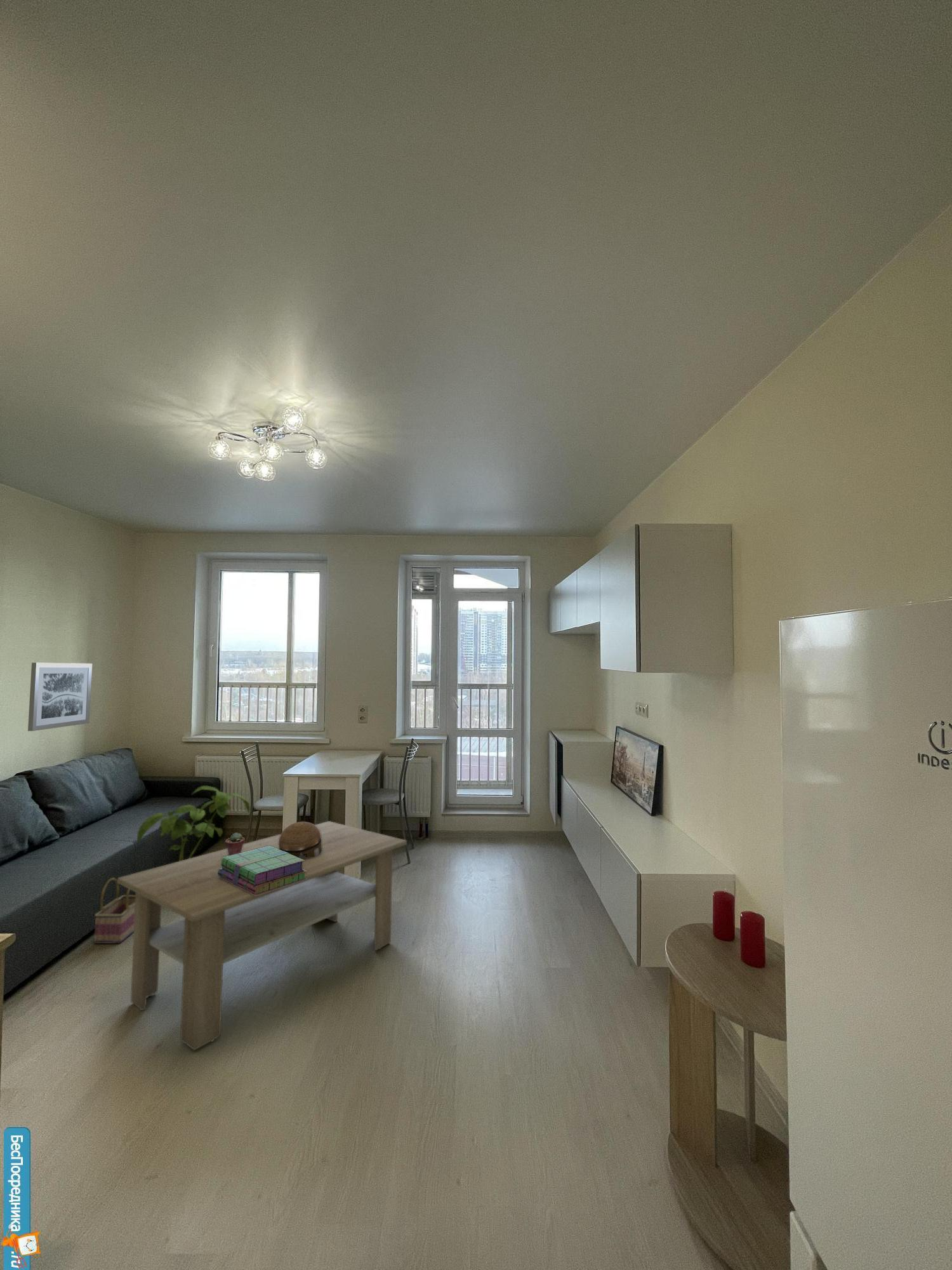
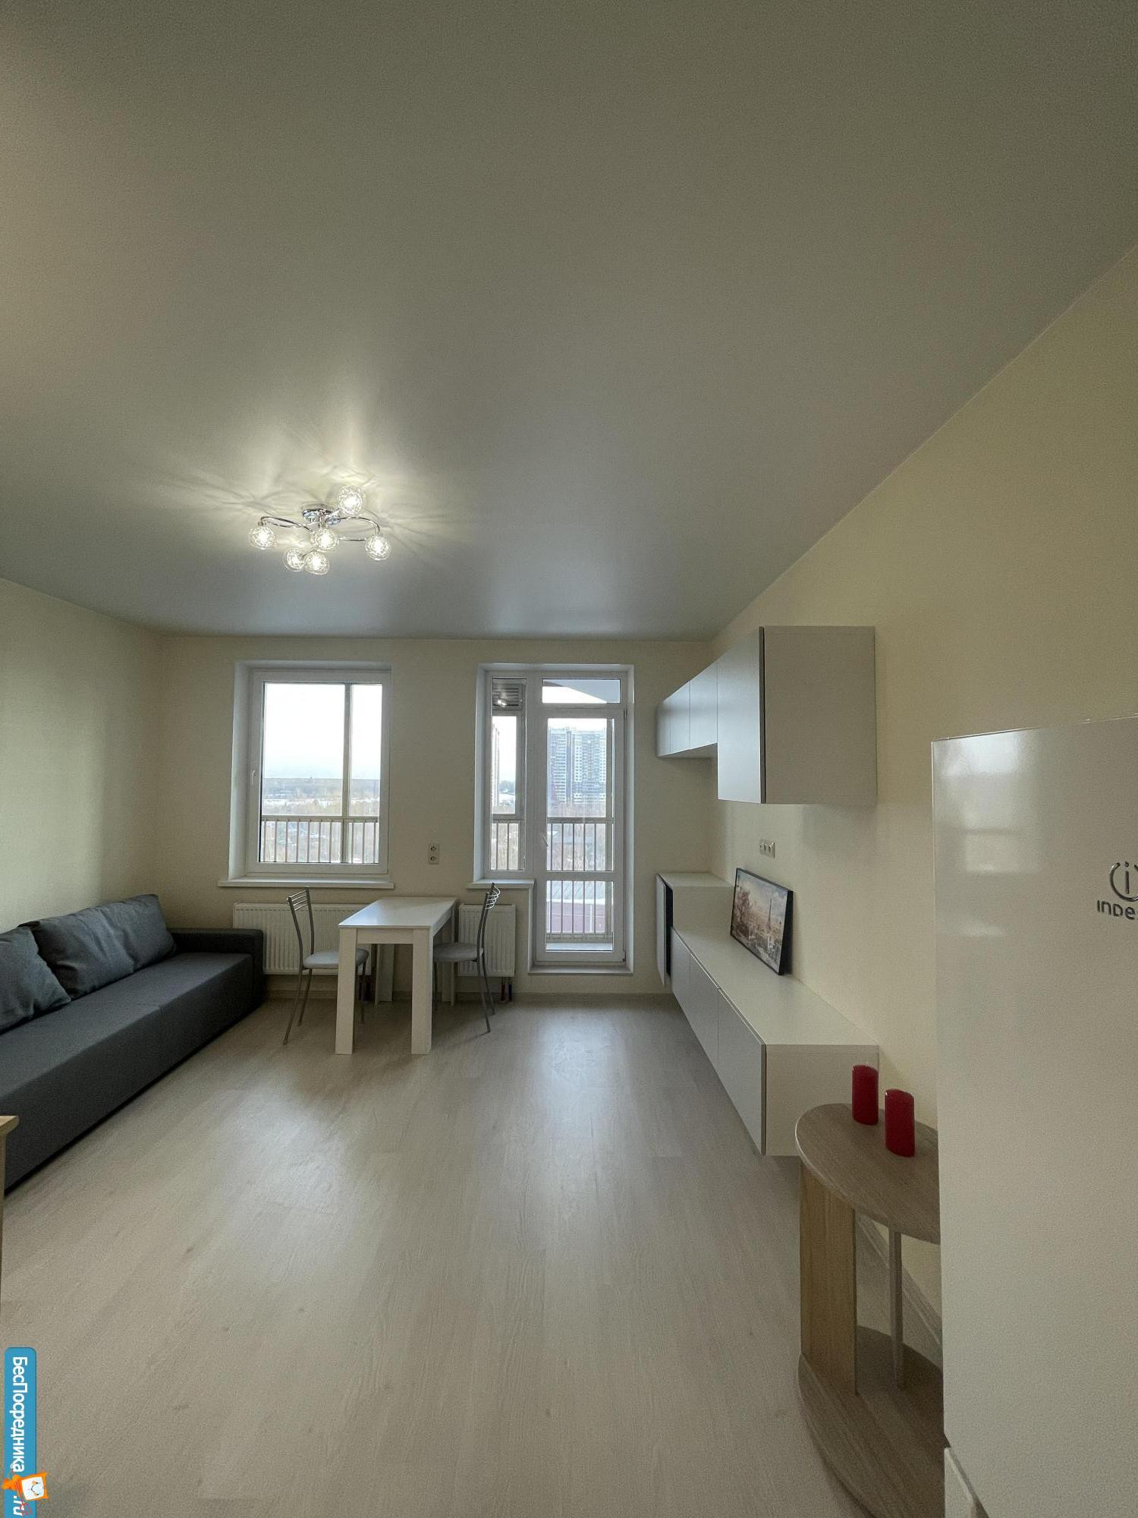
- stack of books (262, 867)
- basket (122, 905)
- potted succulent (235, 844)
- wall art (62, 695)
- house plant (201, 837)
- decorative bowl (300, 838)
- coffee table (275, 913)
